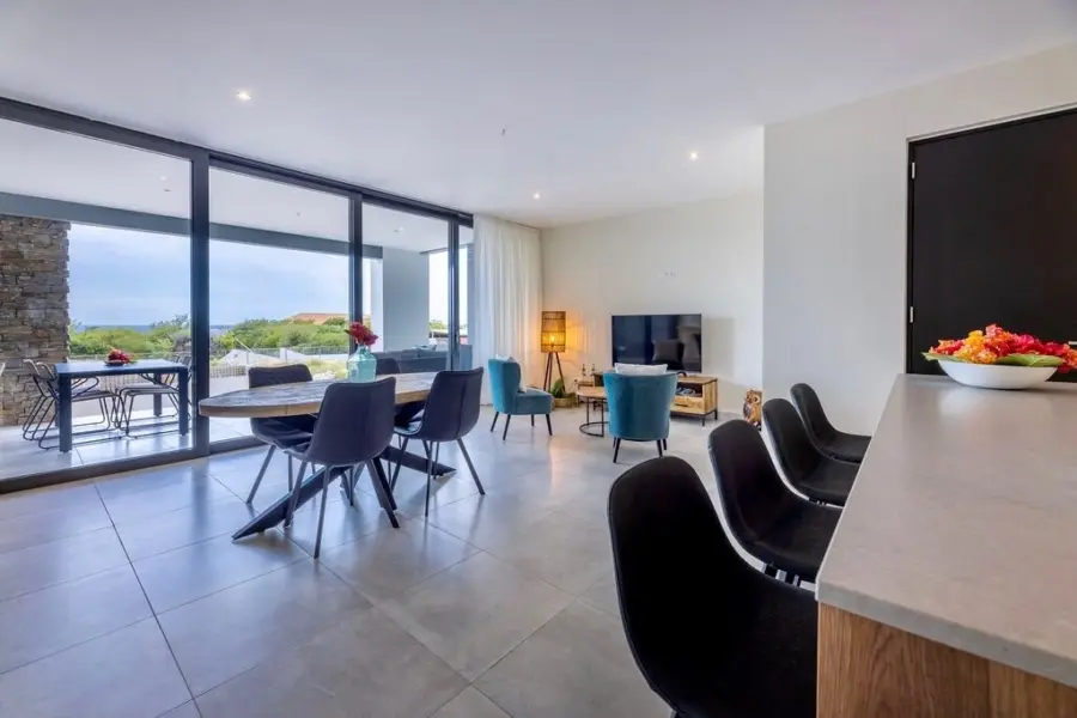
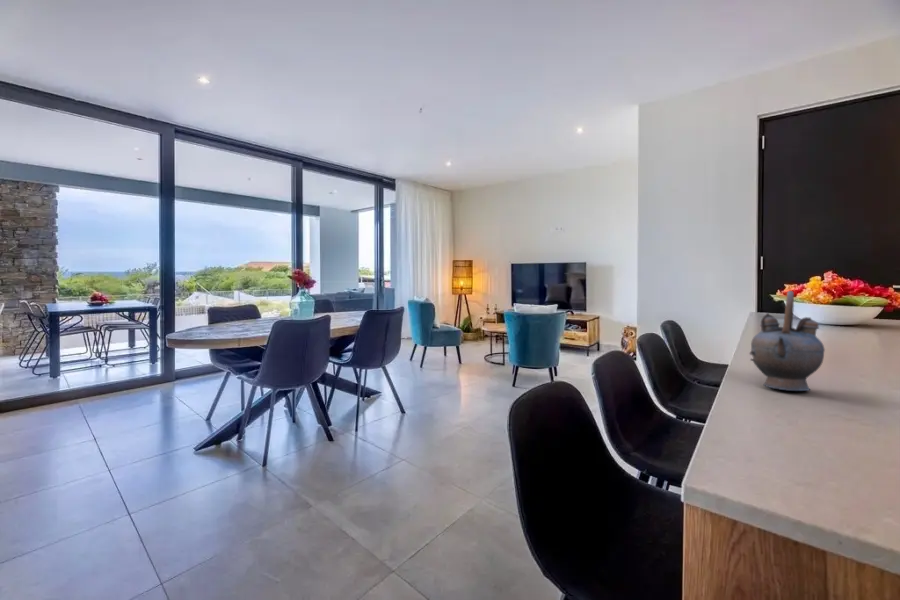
+ teapot (784, 340)
